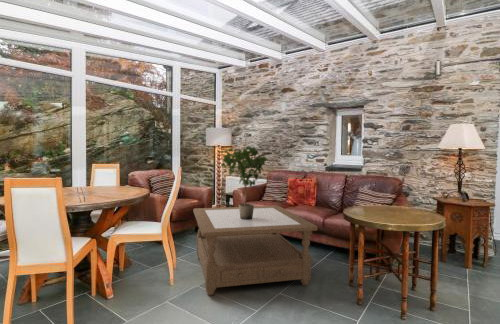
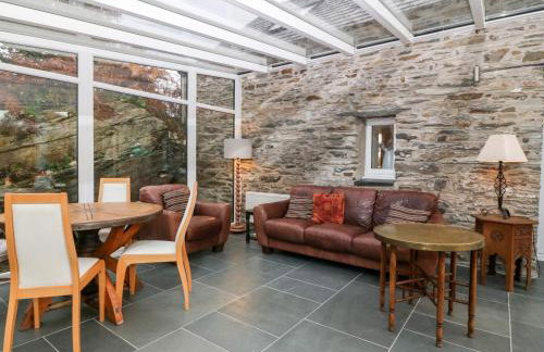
- potted plant (243, 181)
- coffee table (247, 243)
